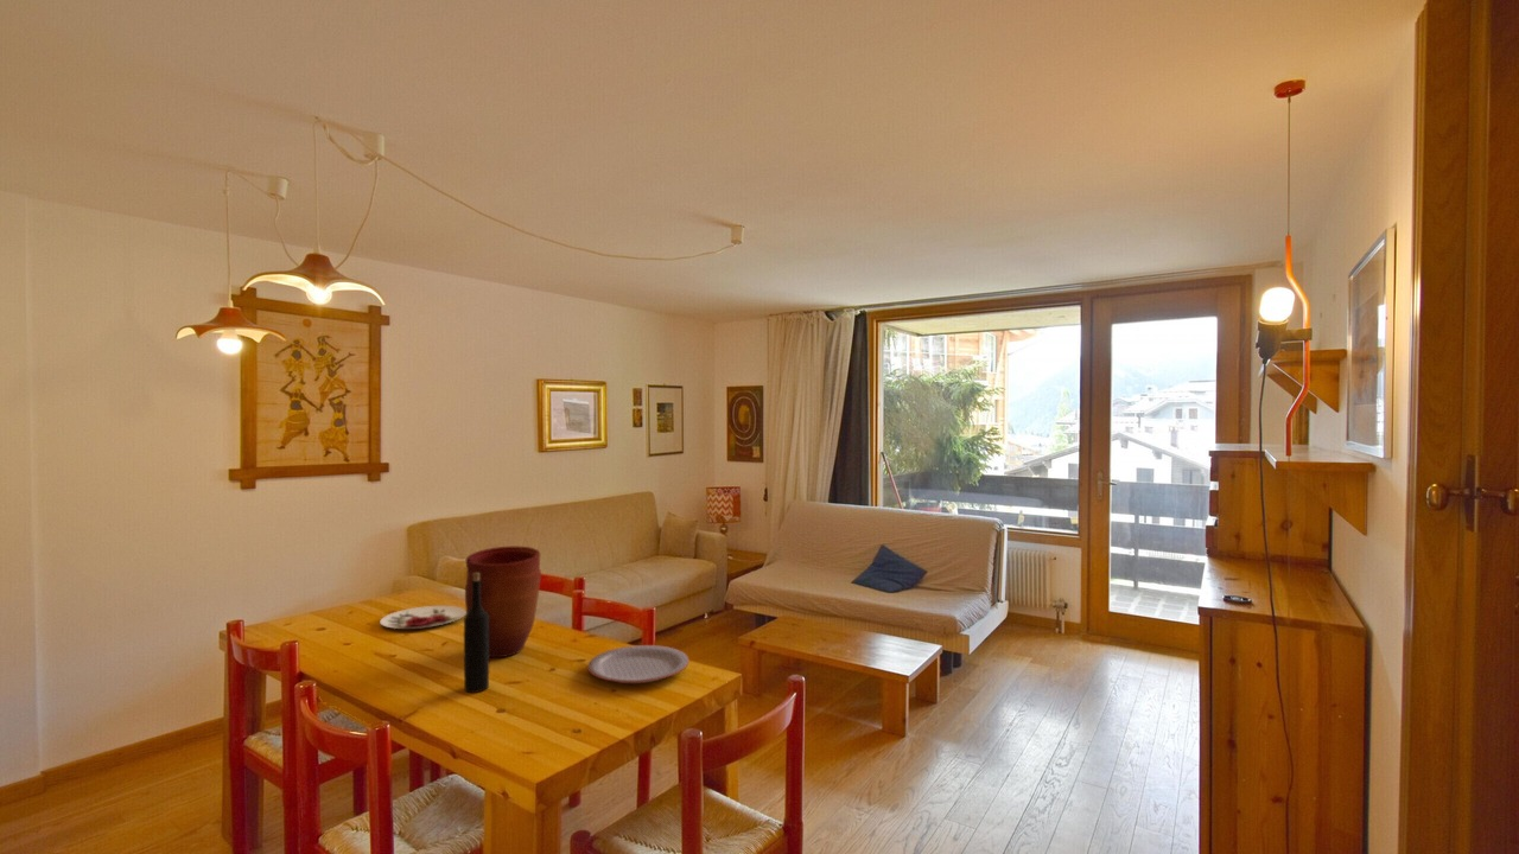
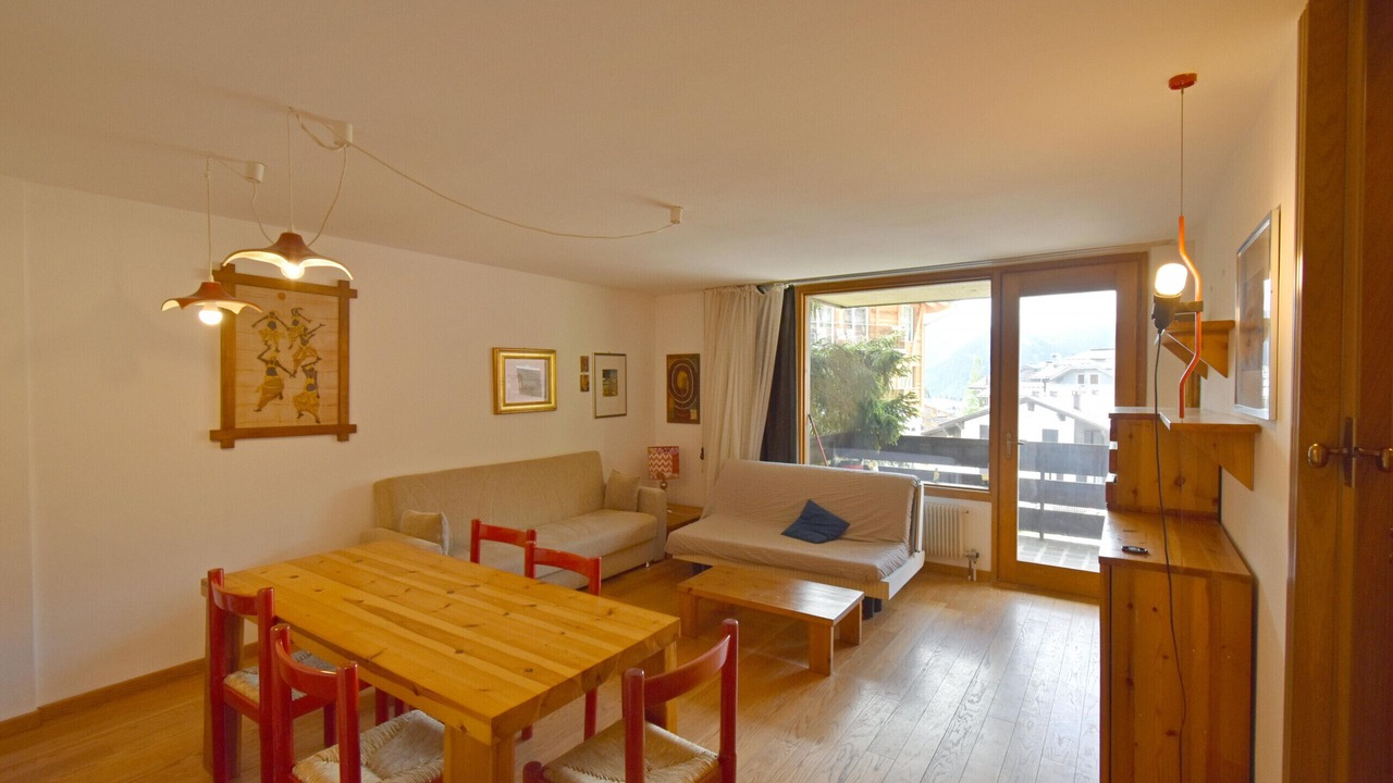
- vase (503, 601)
- plate (638, 665)
- plate (424, 616)
- wine bottle (476, 630)
